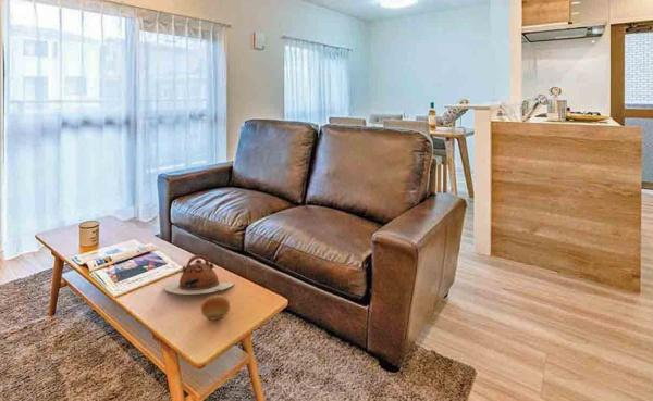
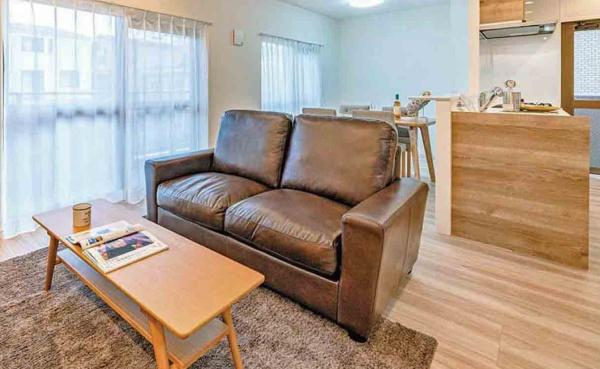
- teapot (200, 270)
- fruit (215, 308)
